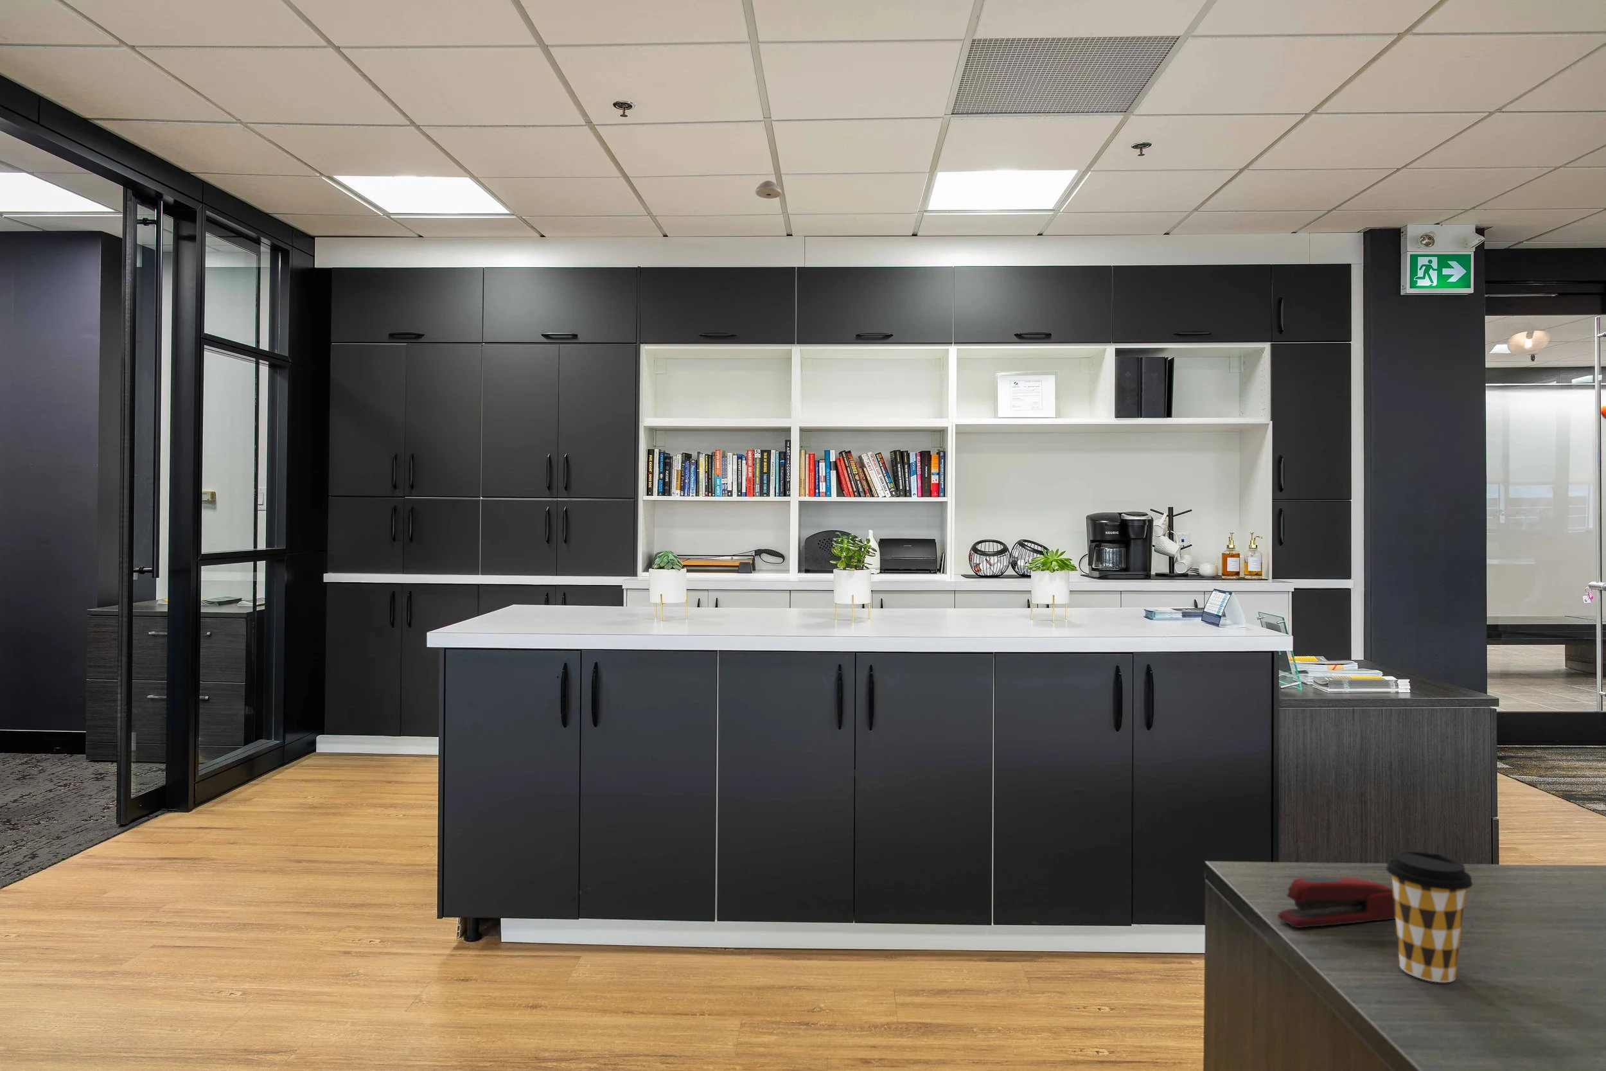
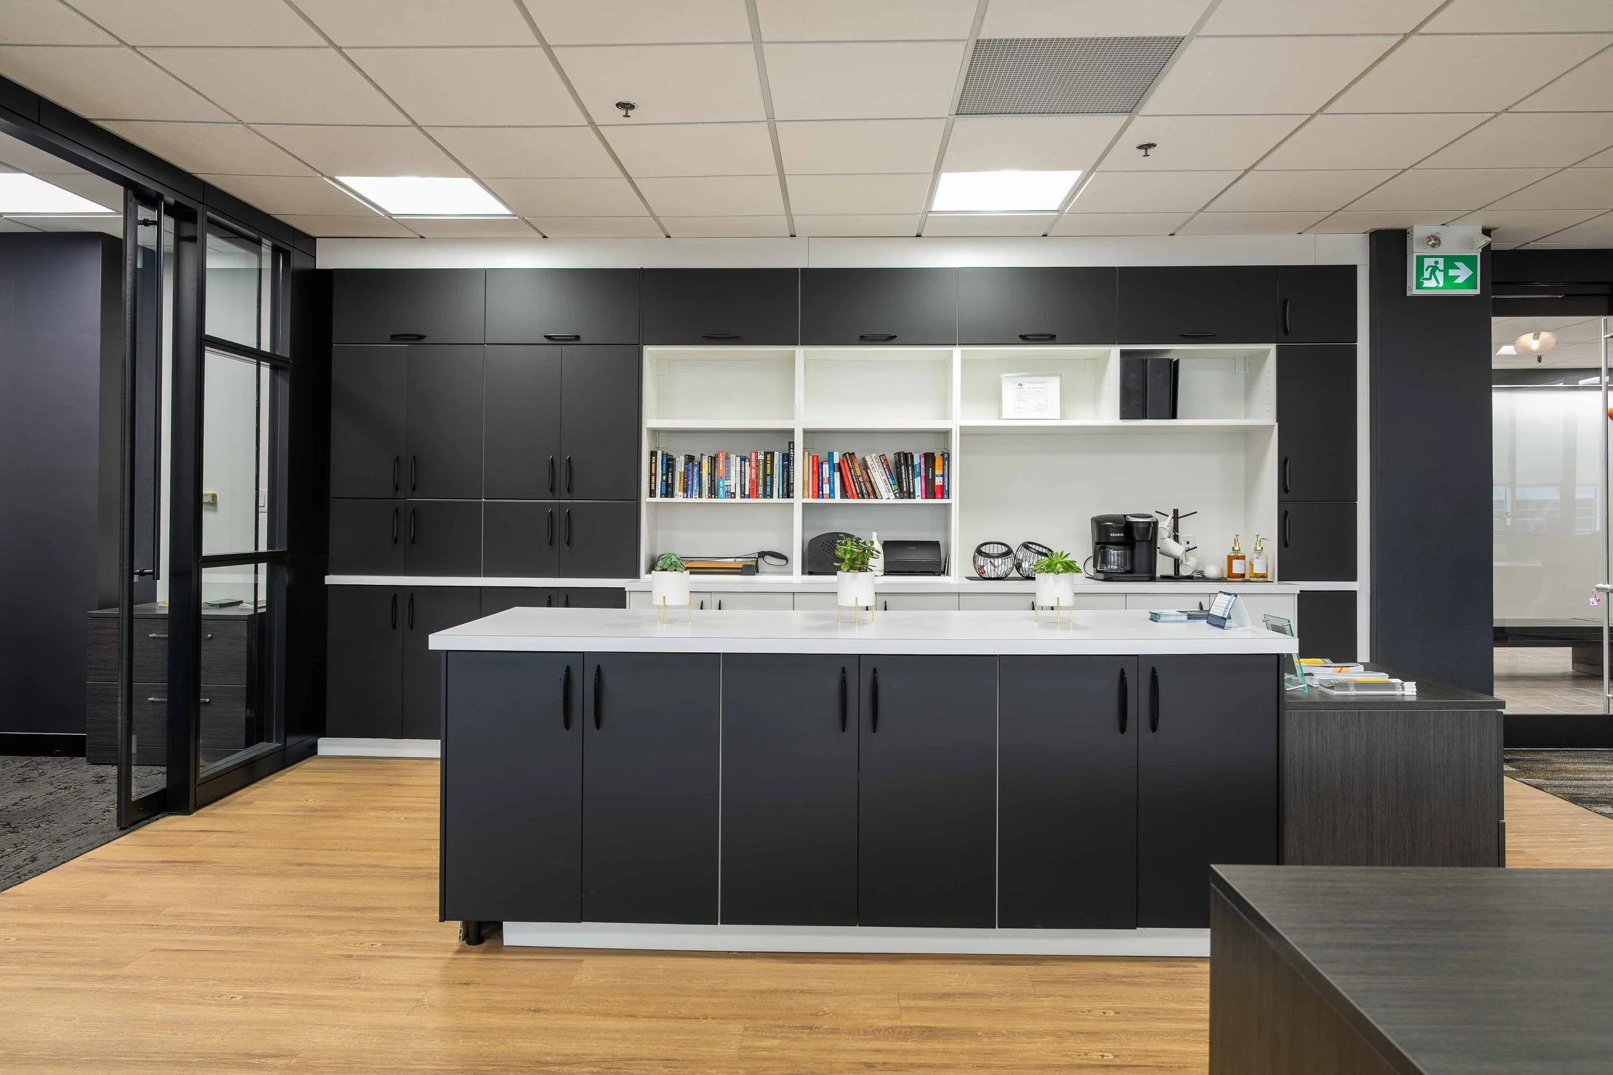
- coffee cup (1428, 916)
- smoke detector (768, 188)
- stapler (1341, 896)
